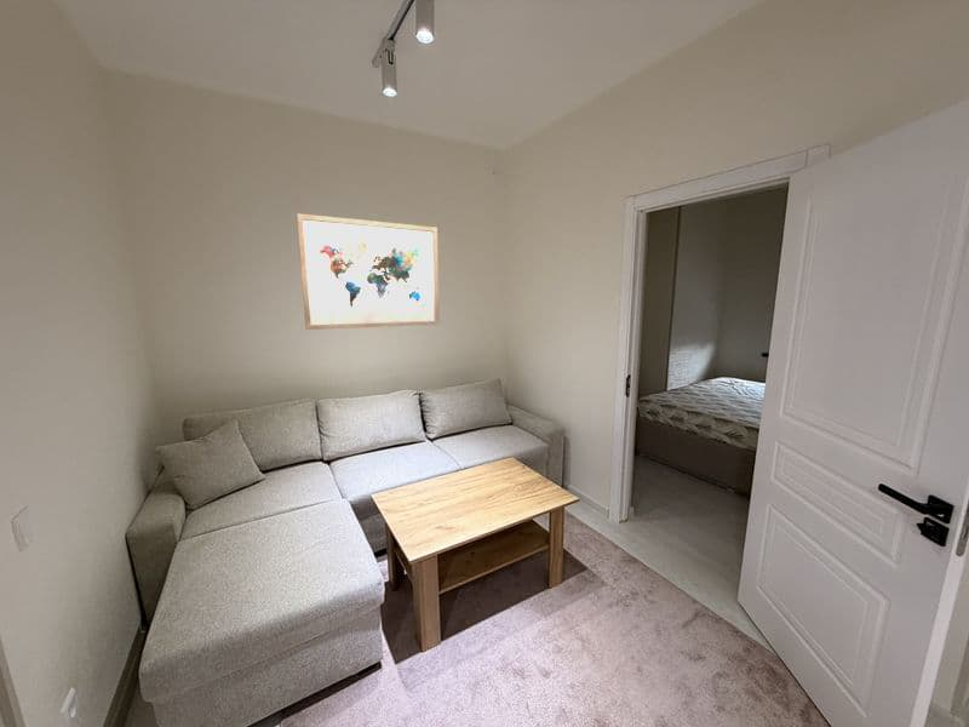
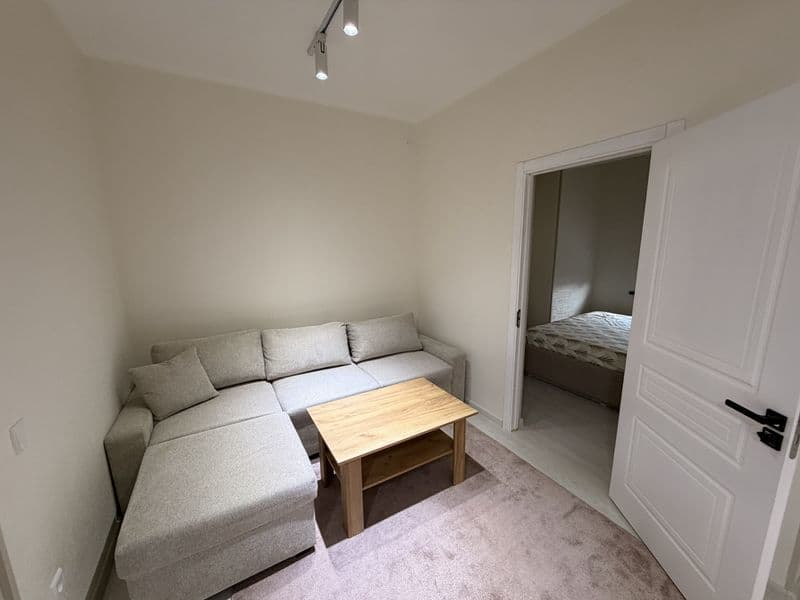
- wall art (375, 275)
